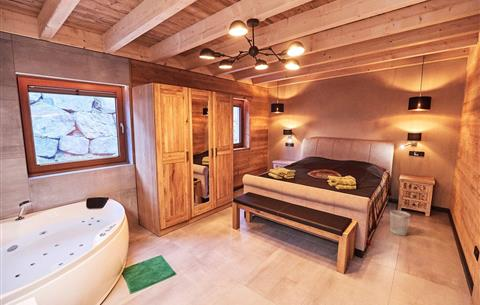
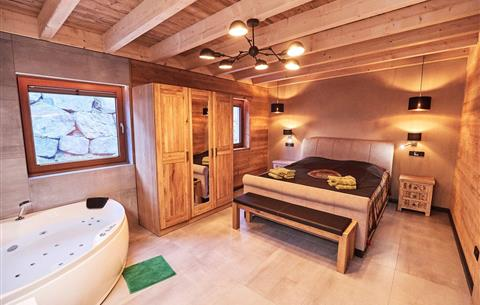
- wastebasket (399, 222)
